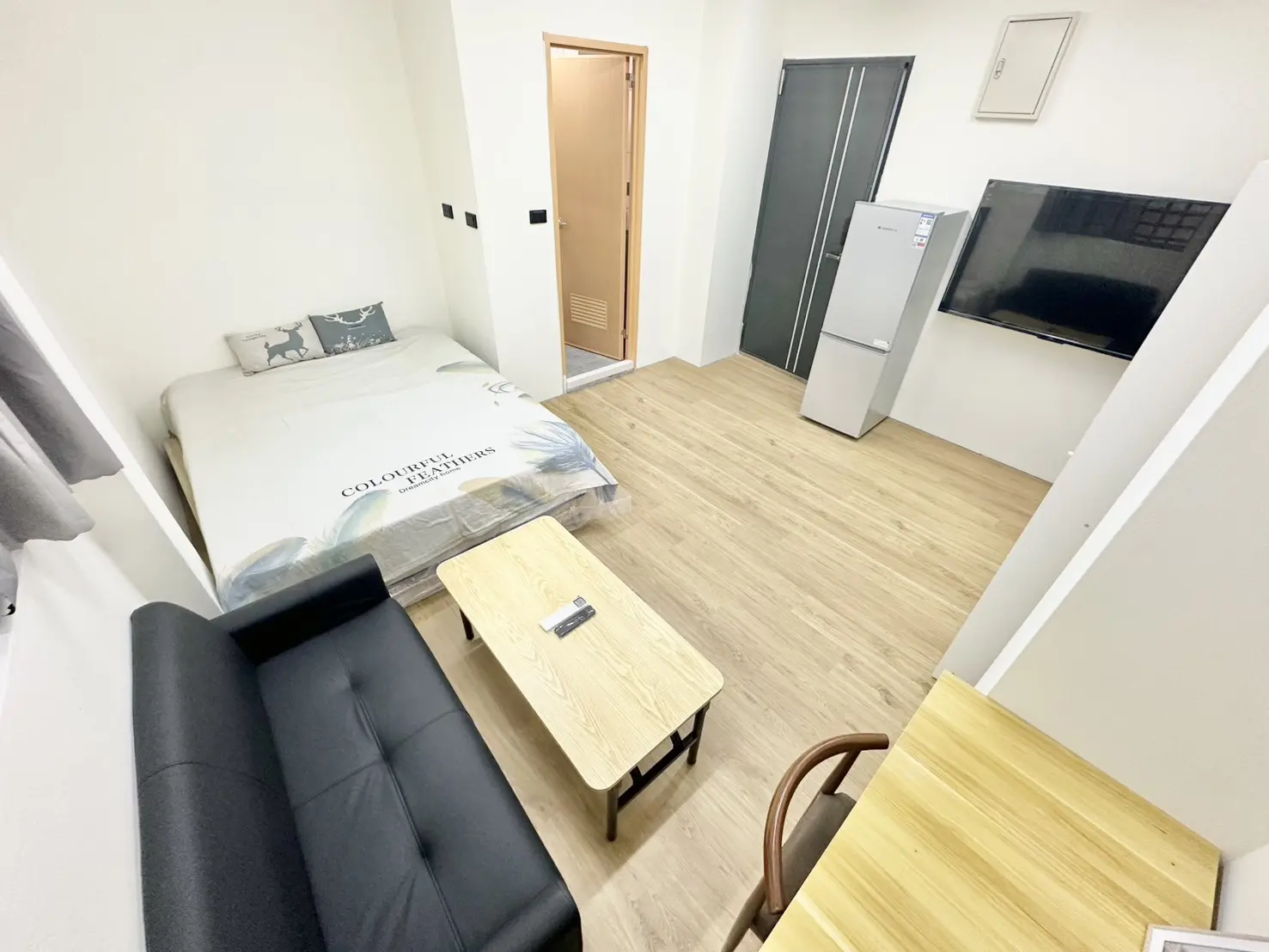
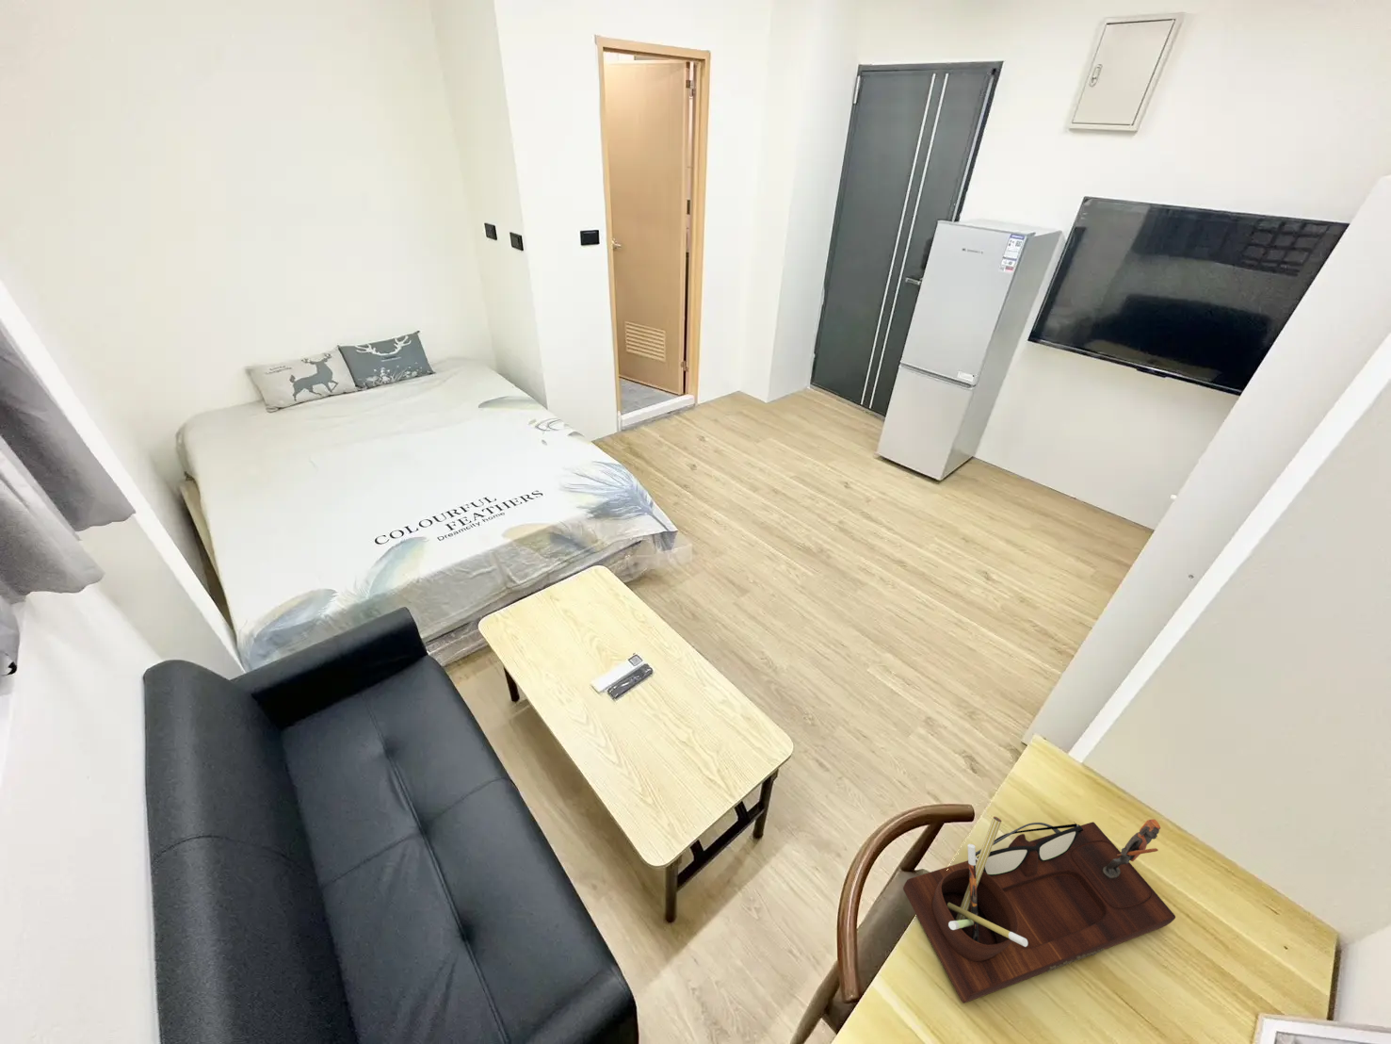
+ desk organizer (1044, 880)
